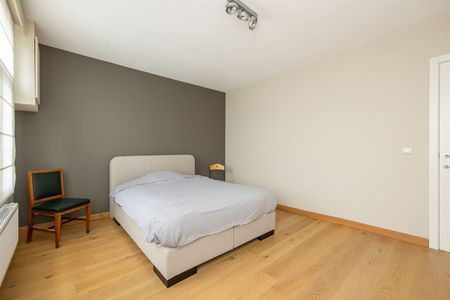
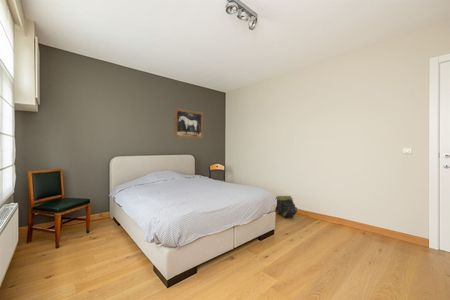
+ wall art (189, 124)
+ backpack (286, 206)
